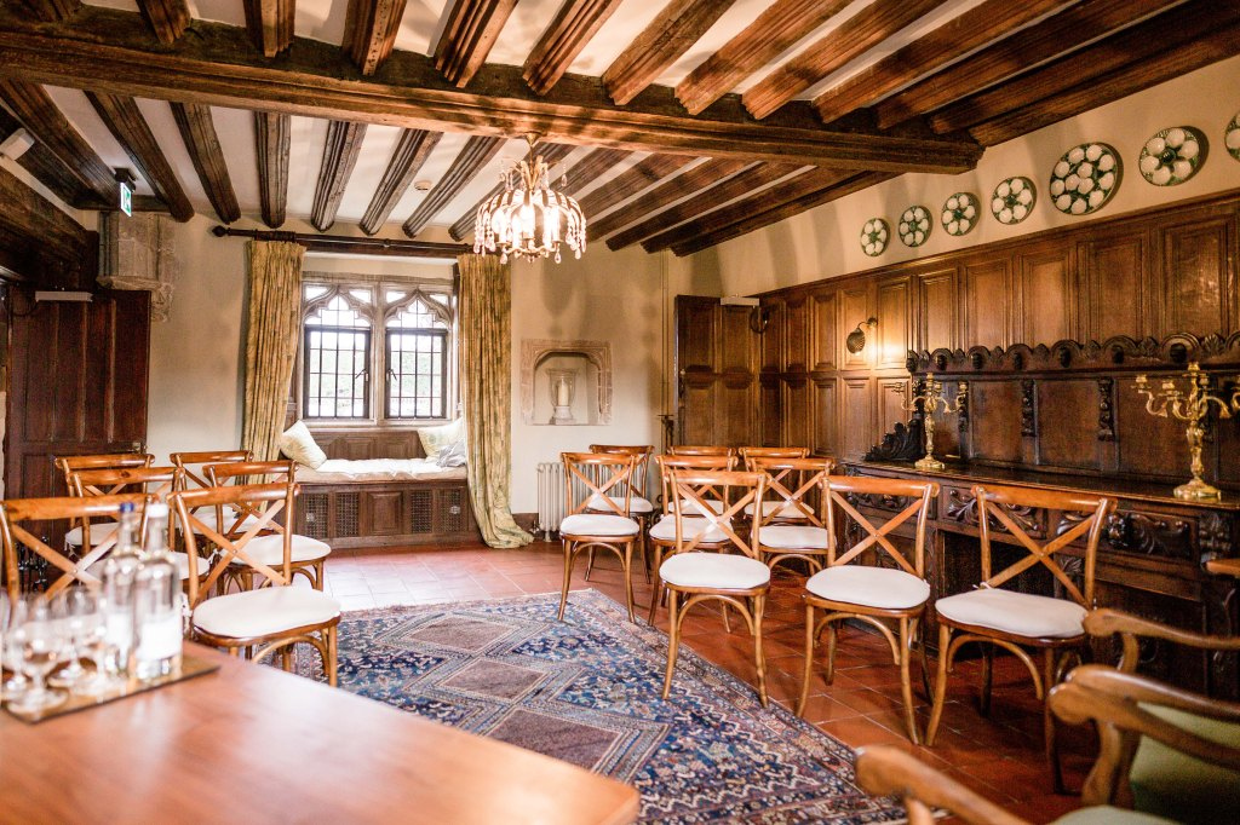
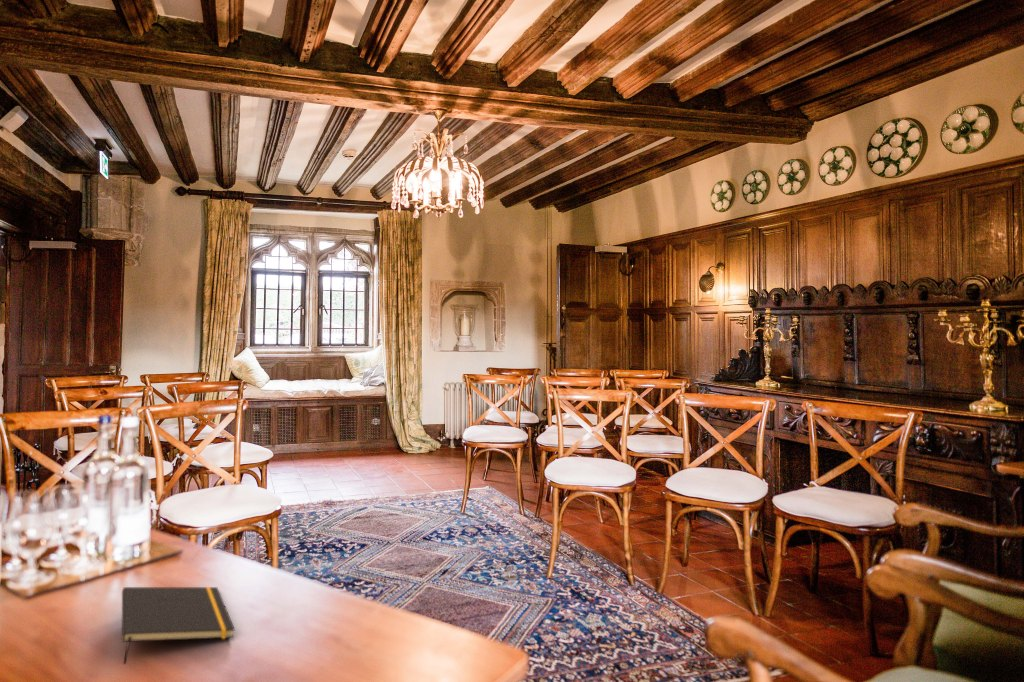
+ notepad (175, 611)
